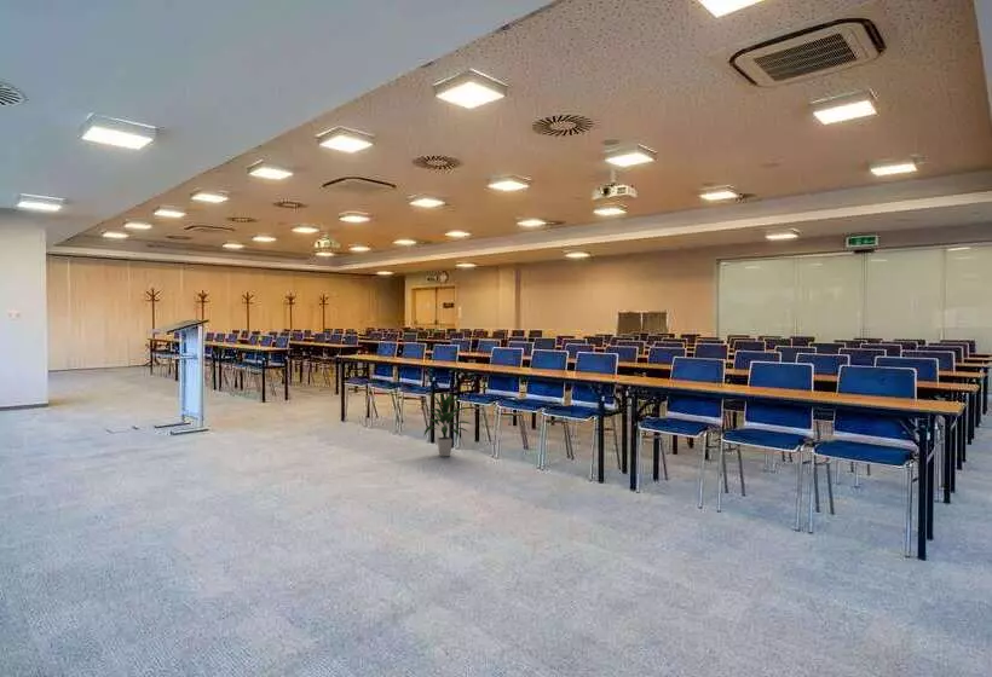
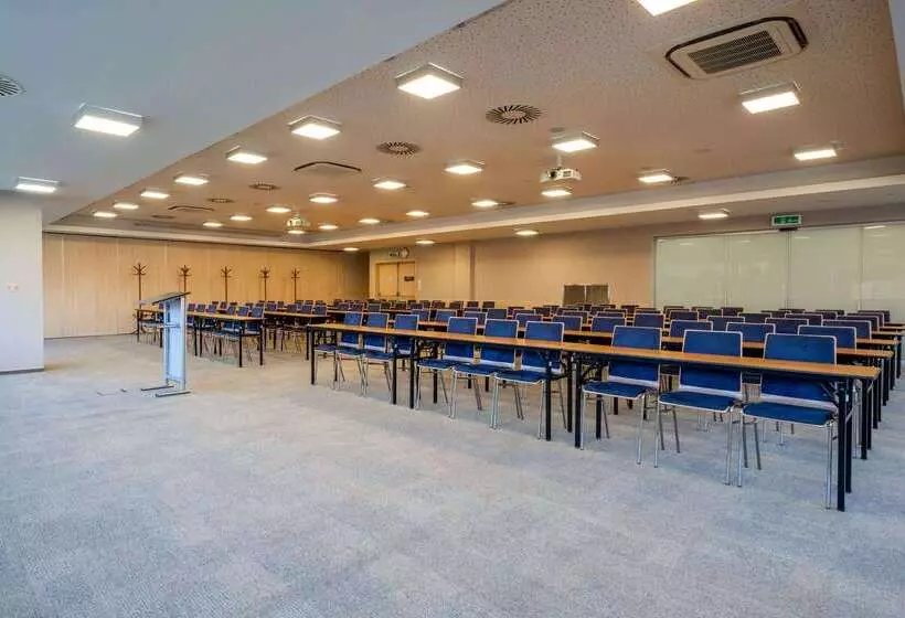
- indoor plant (445, 423)
